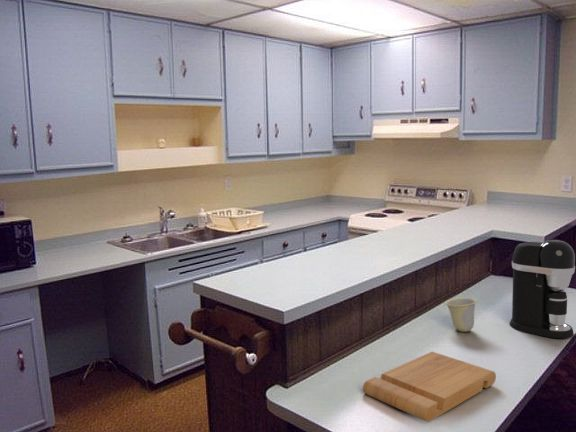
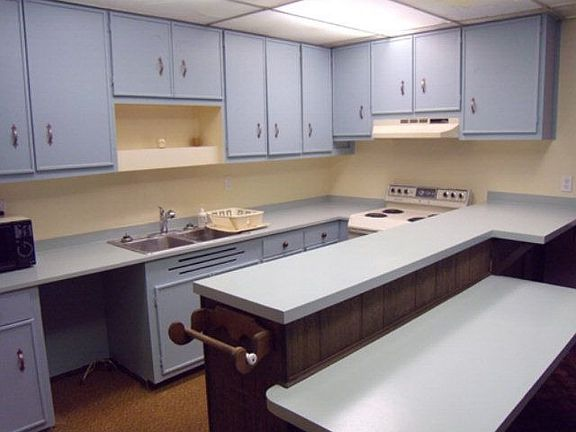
- cutting board (430, 382)
- cup (460, 314)
- coffee maker (541, 285)
